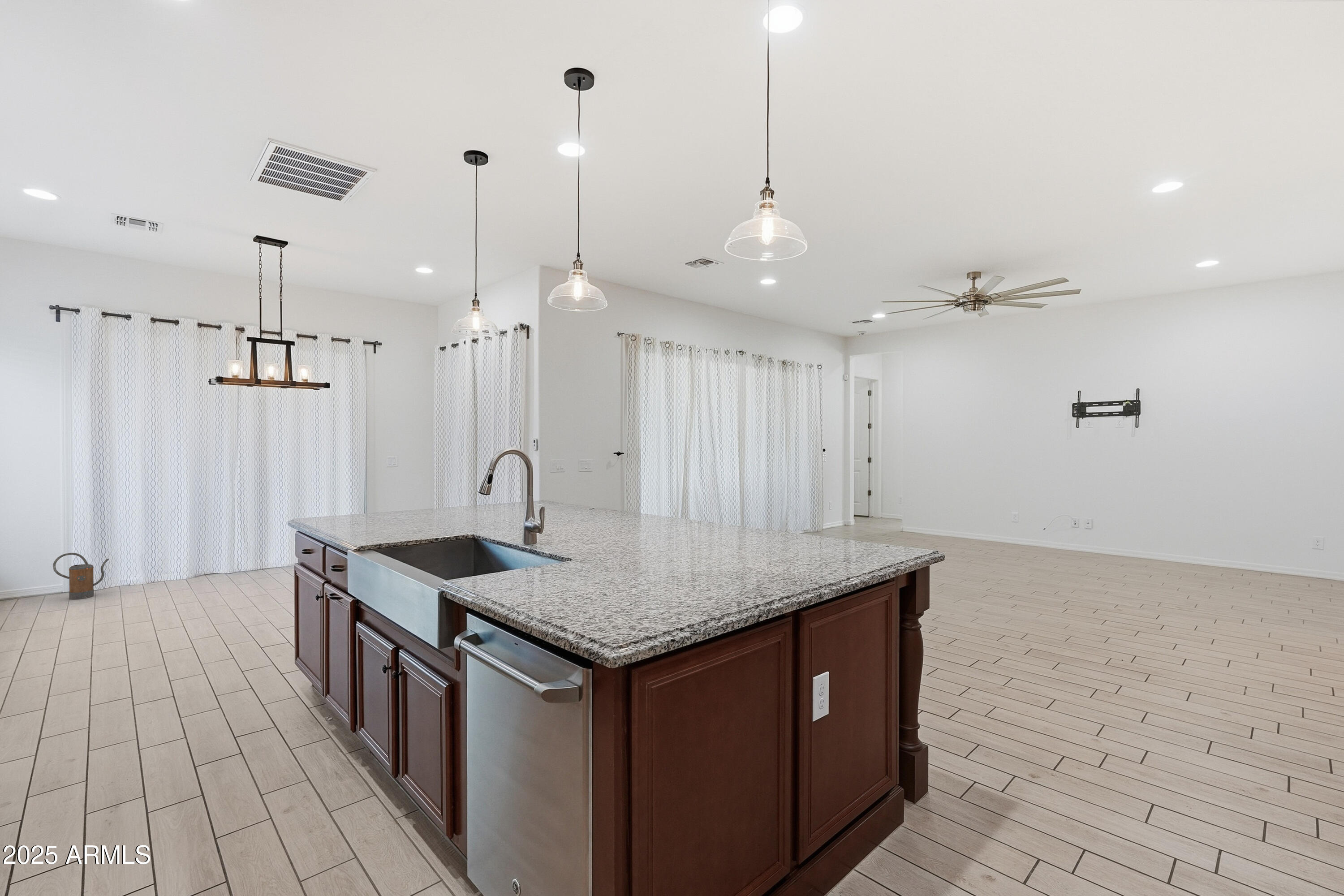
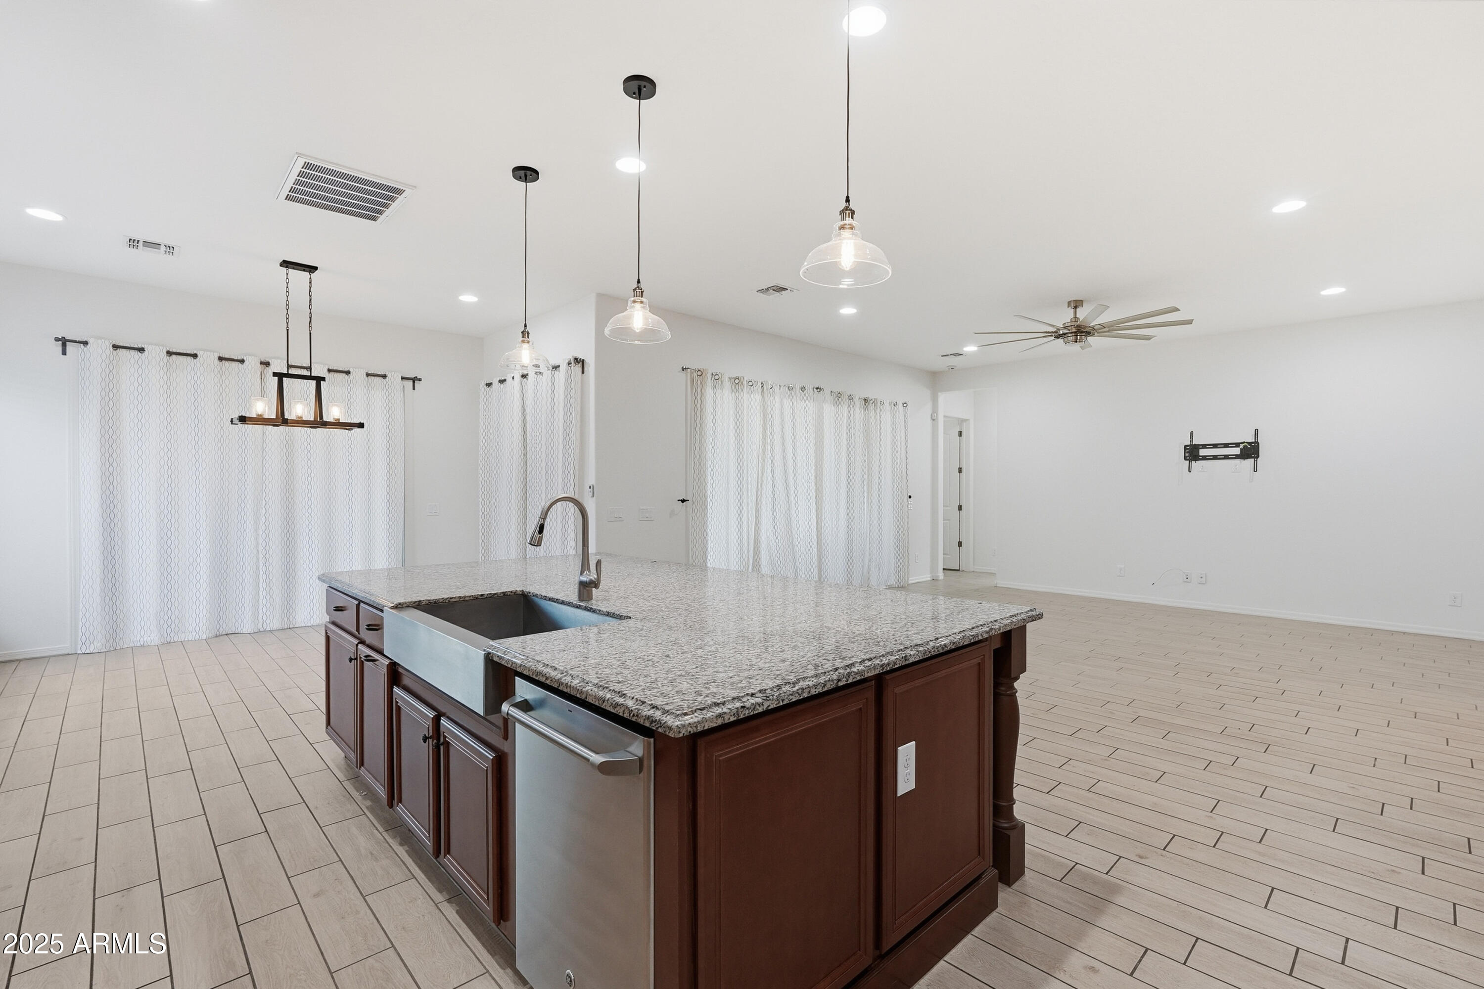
- watering can (82, 574)
